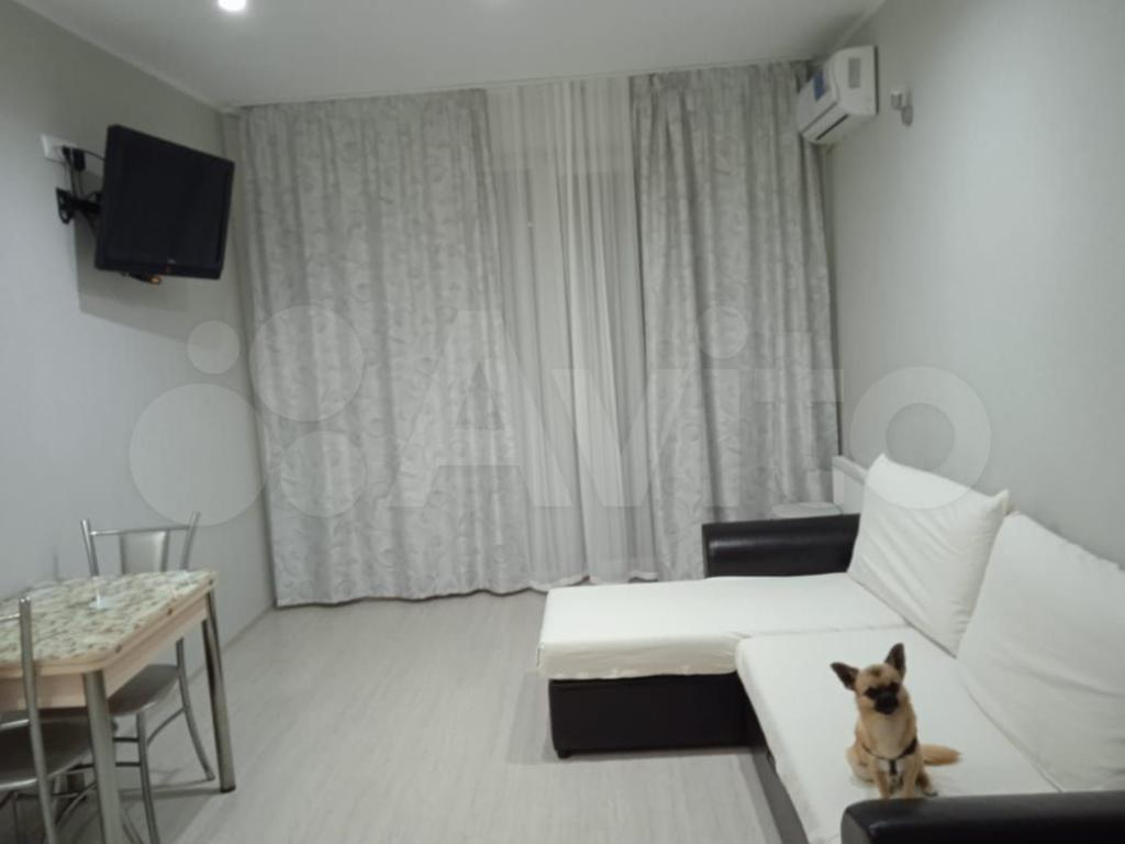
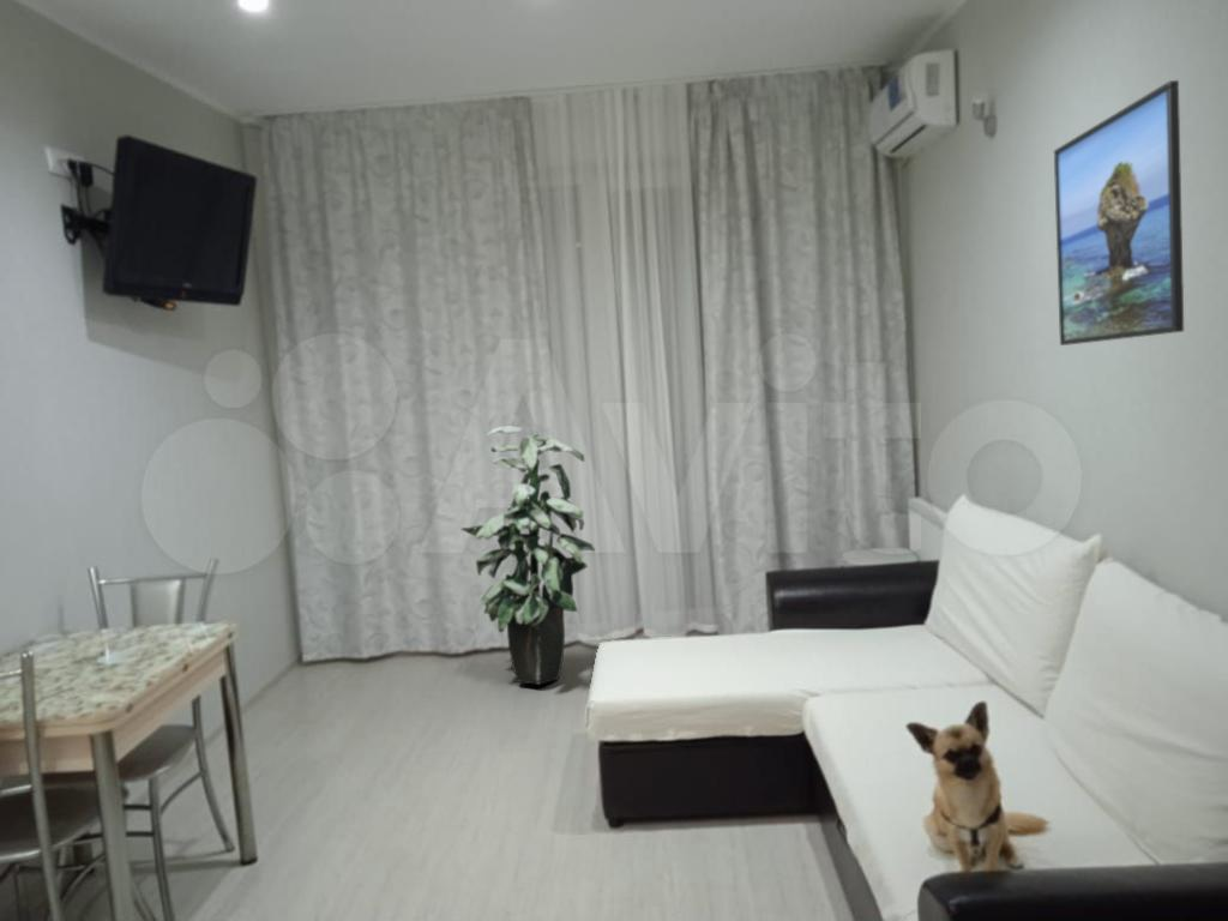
+ indoor plant (528, 552)
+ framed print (1110, 230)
